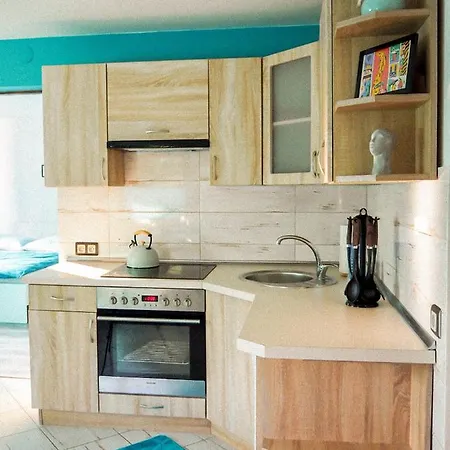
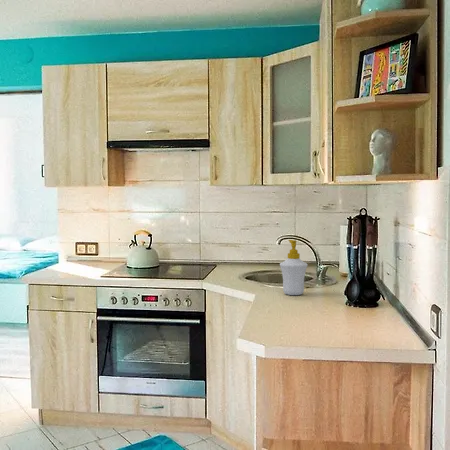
+ soap bottle (293, 267)
